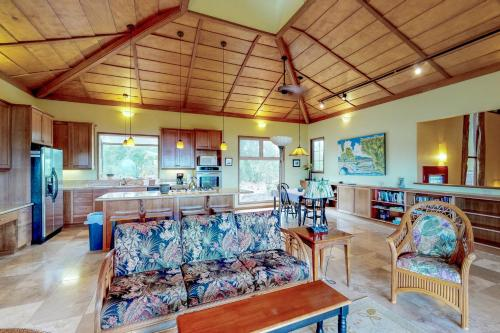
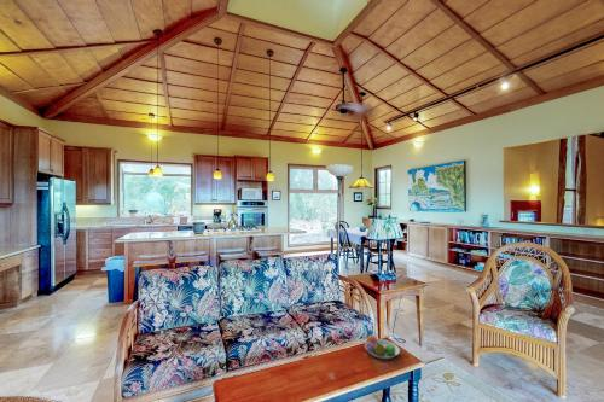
+ fruit bowl (382, 344)
